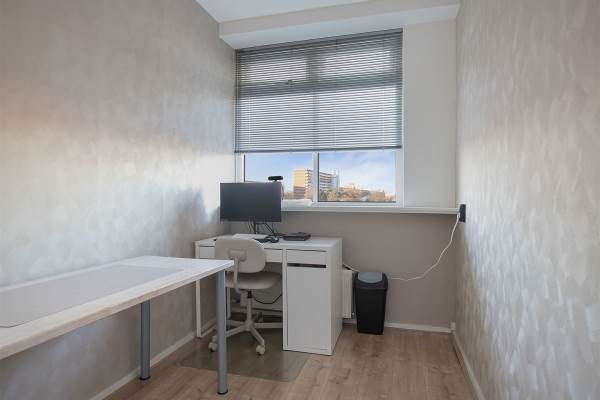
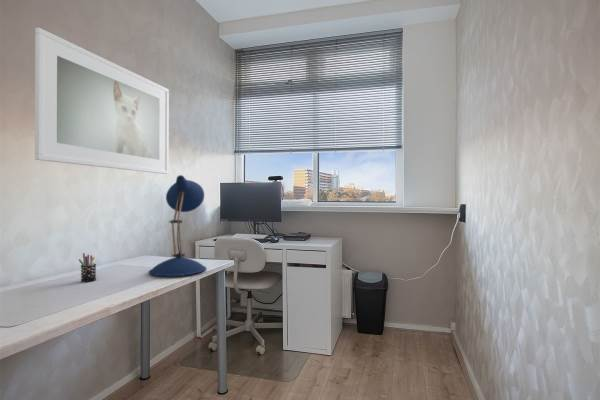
+ desk lamp (180, 221)
+ pen holder (86, 267)
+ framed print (116, 116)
